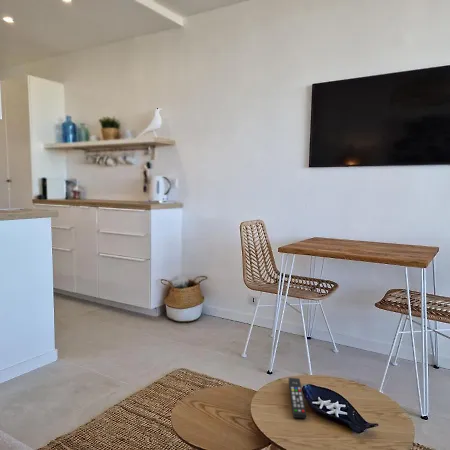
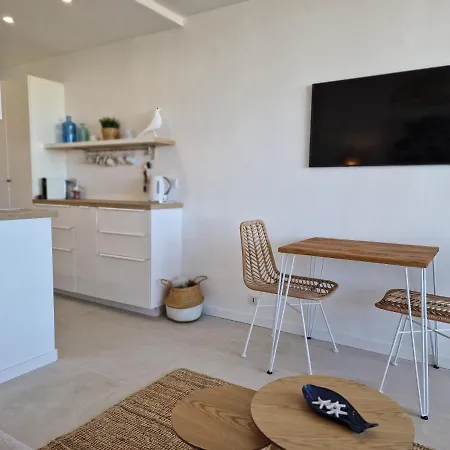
- remote control (296, 396)
